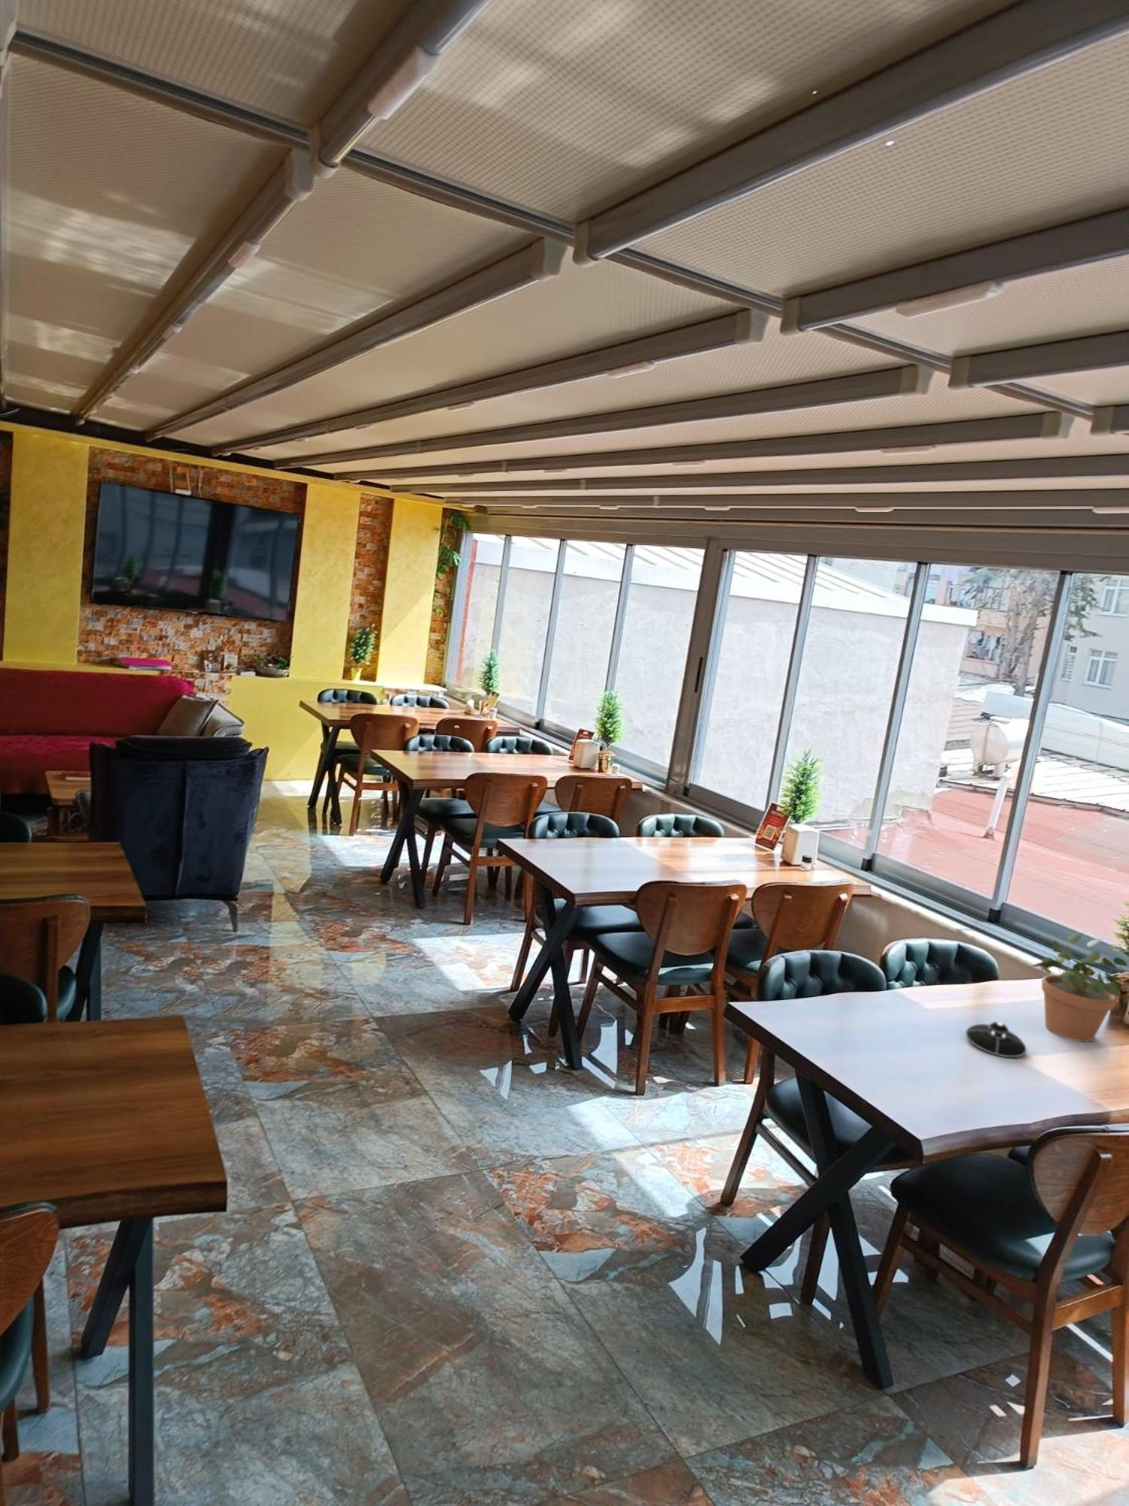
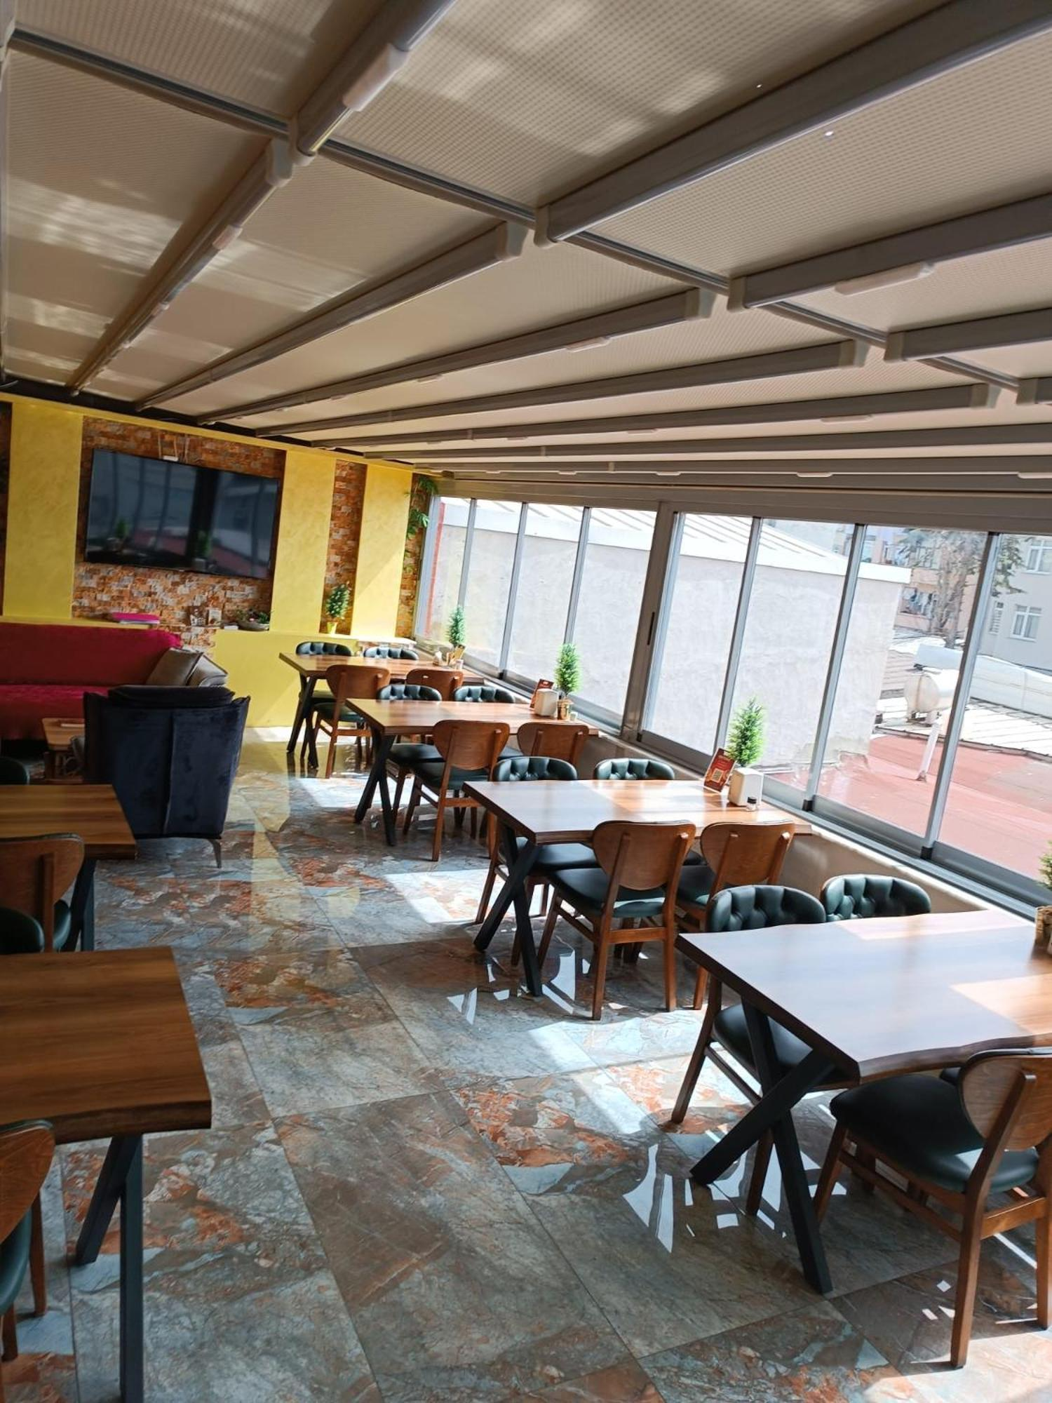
- potted plant (1076, 985)
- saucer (997, 1033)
